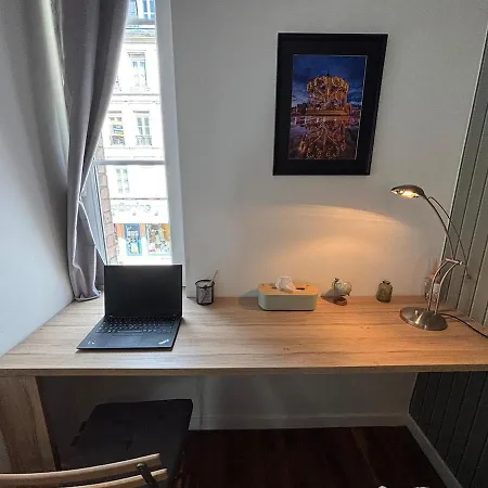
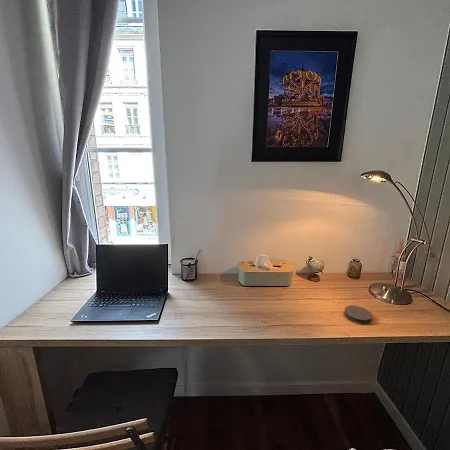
+ coaster (357, 313)
